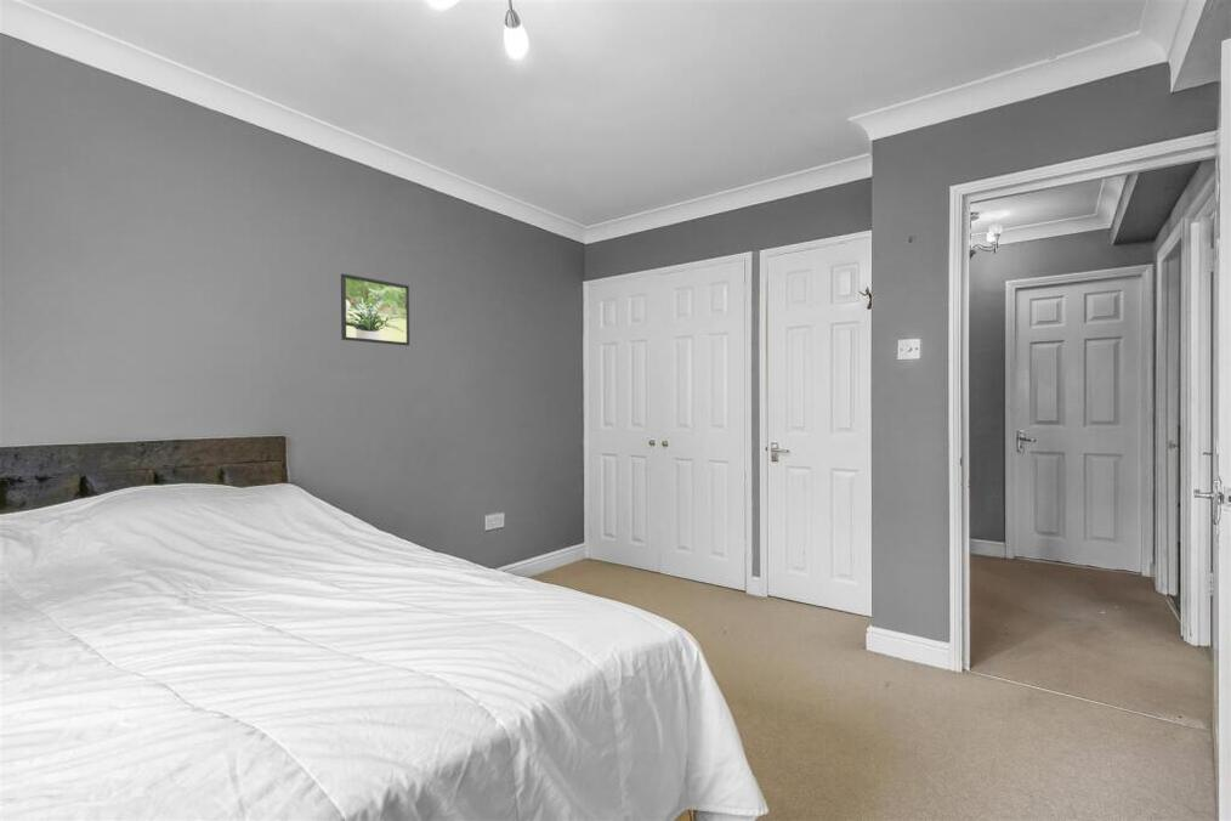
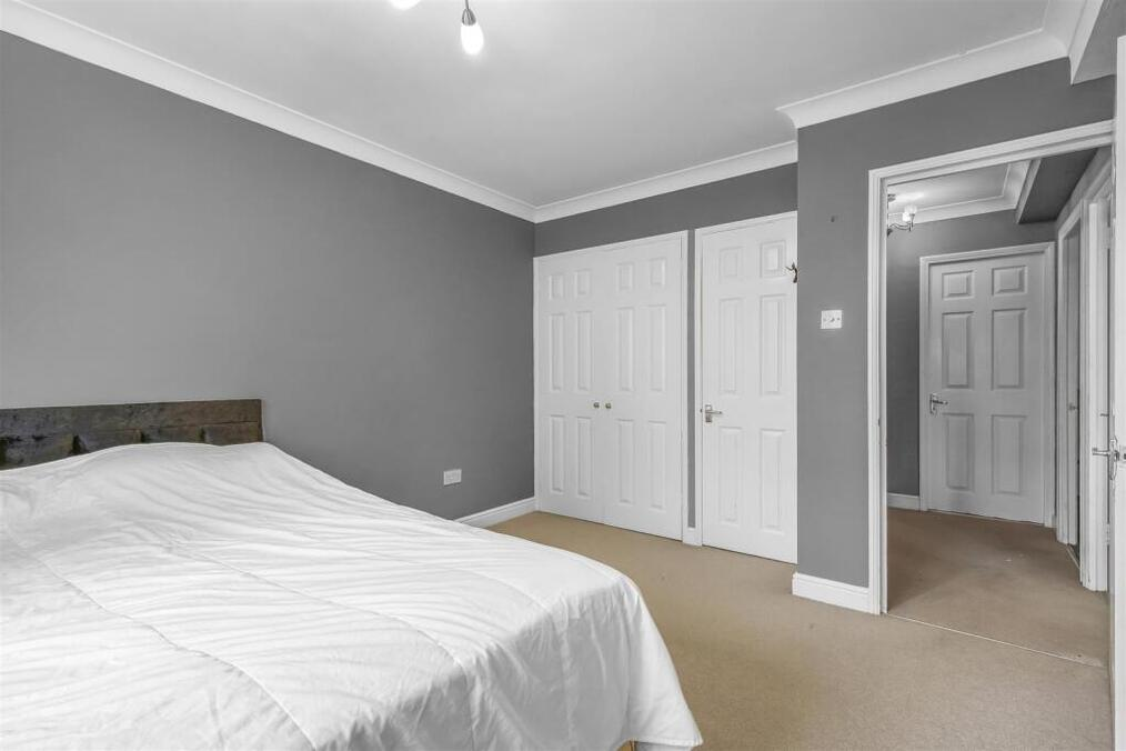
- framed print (376, 311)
